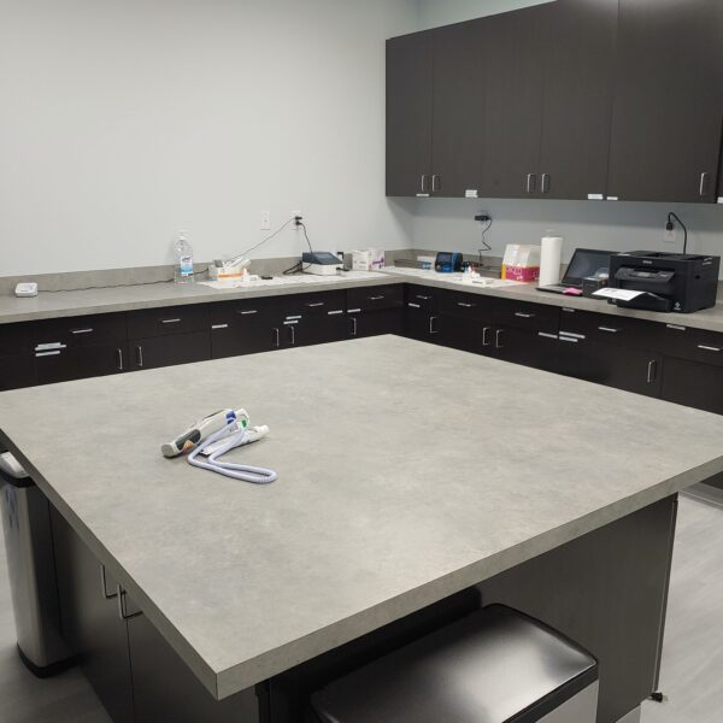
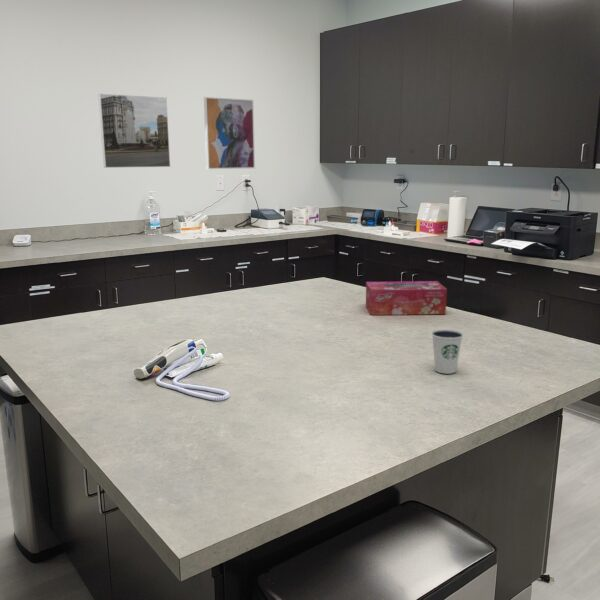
+ dixie cup (446, 352)
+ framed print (135, 132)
+ tissue box (404, 297)
+ wall art (230, 134)
